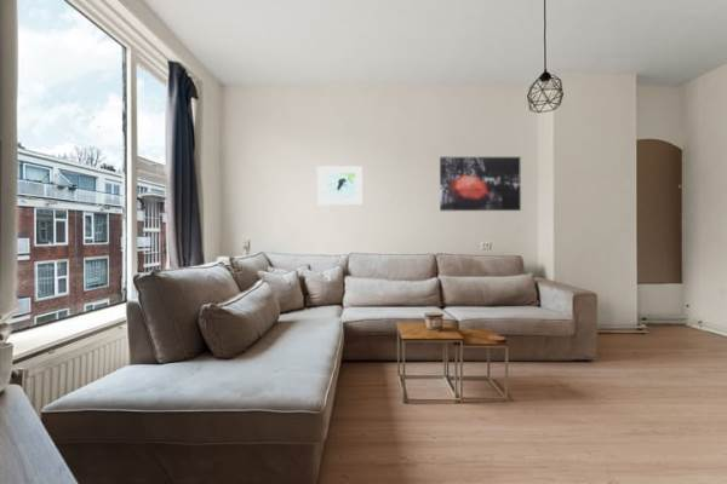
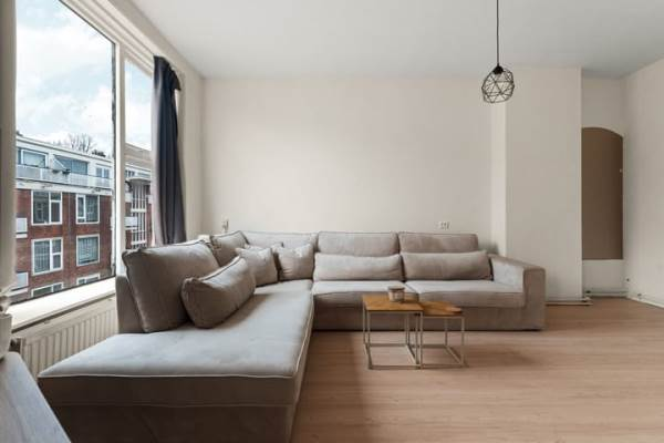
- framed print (339, 185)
- wall art (480, 184)
